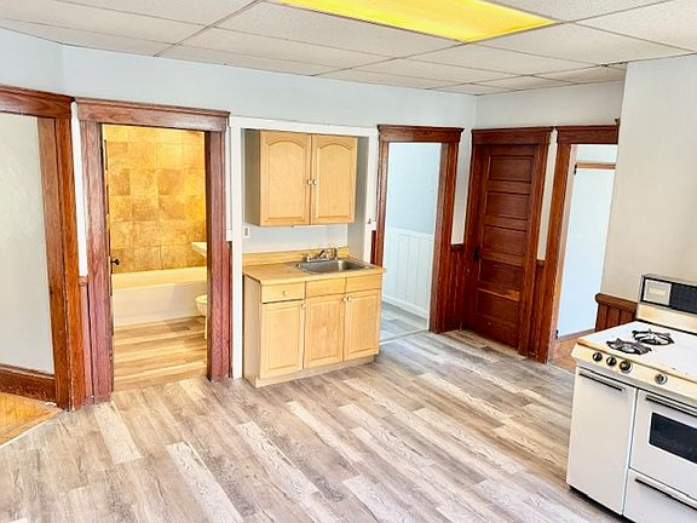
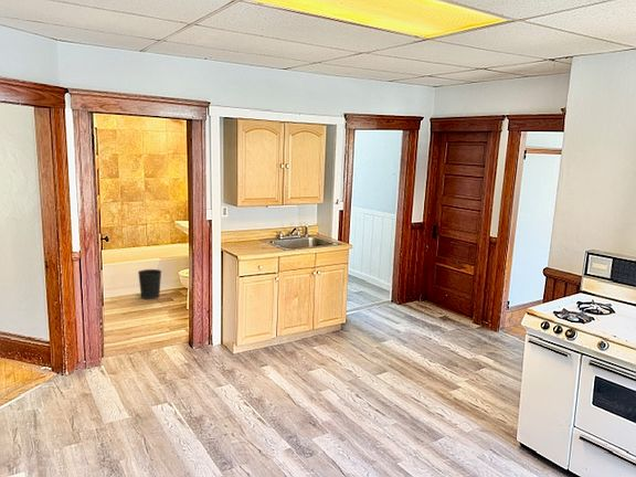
+ wastebasket (149, 284)
